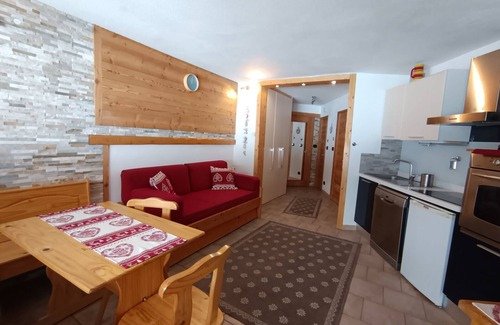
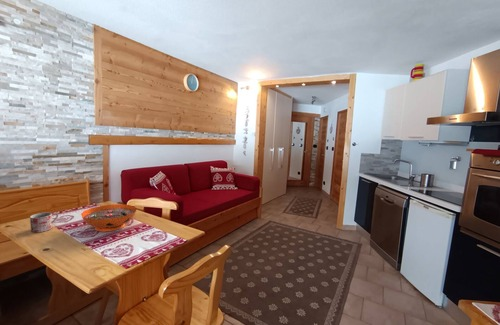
+ mug (45, 221)
+ decorative bowl (110, 218)
